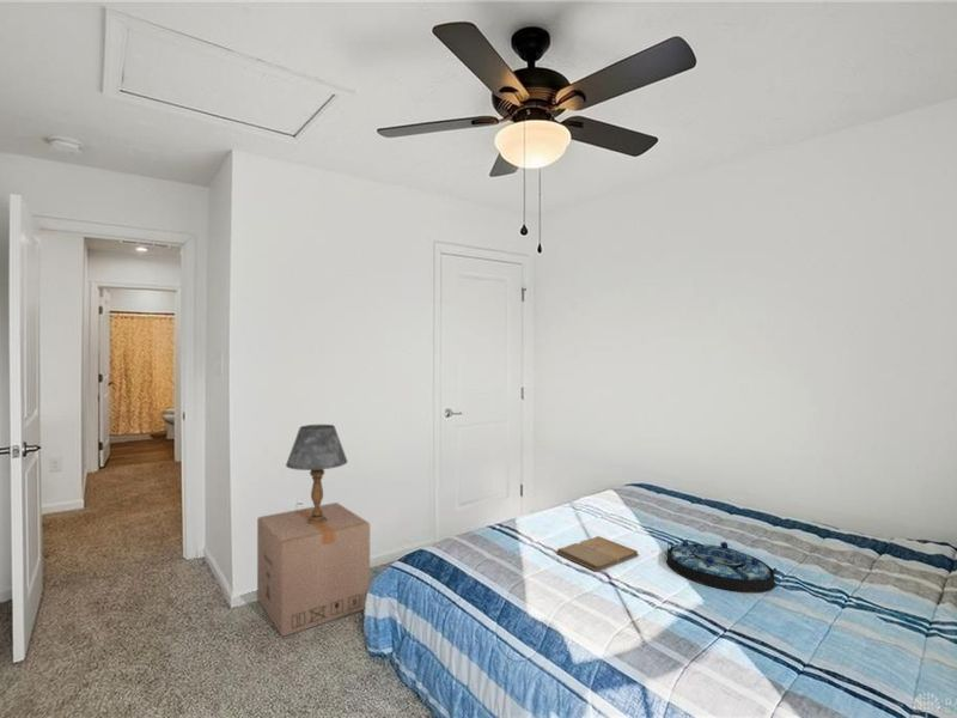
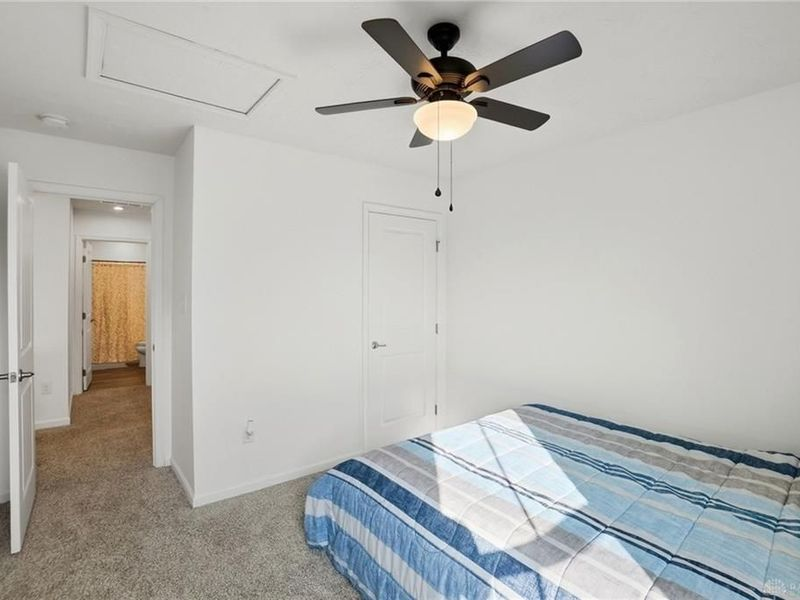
- cardboard box (312, 561)
- serving tray (718, 559)
- book (597, 552)
- table lamp (317, 473)
